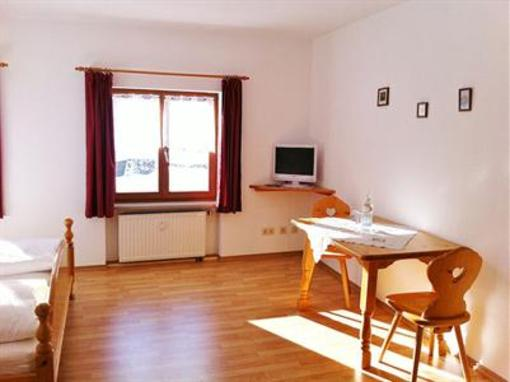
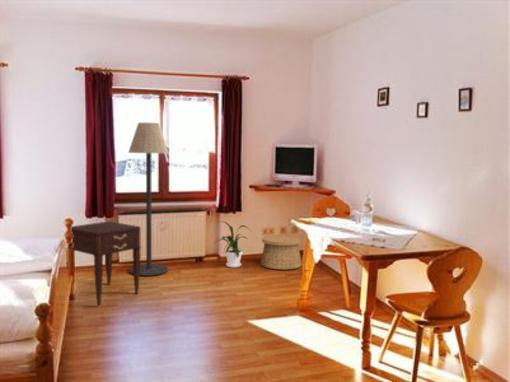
+ house plant (232, 243)
+ floor lamp (148, 197)
+ basket (281, 251)
+ nightstand (105, 260)
